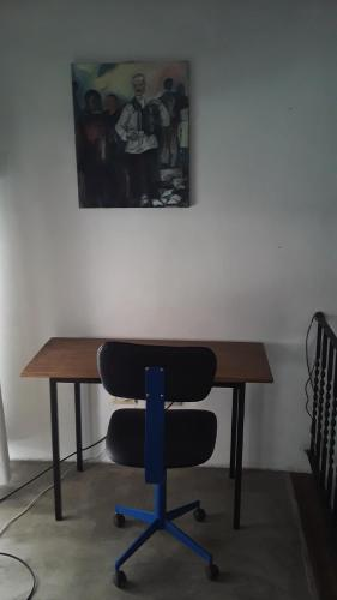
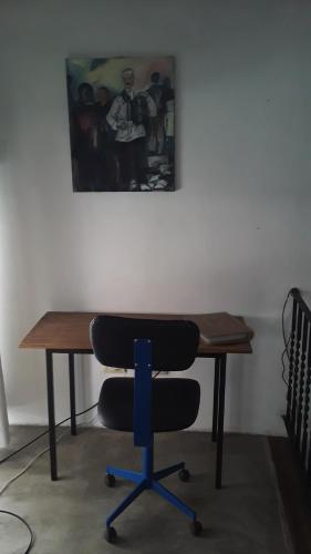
+ book (217, 327)
